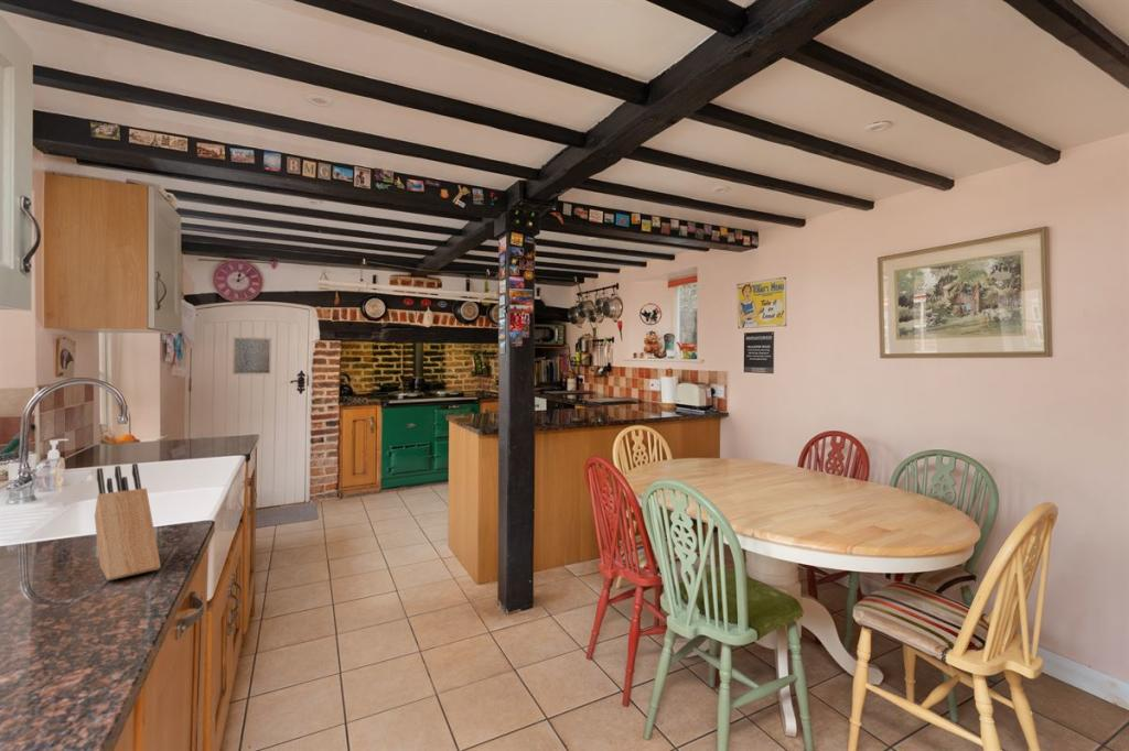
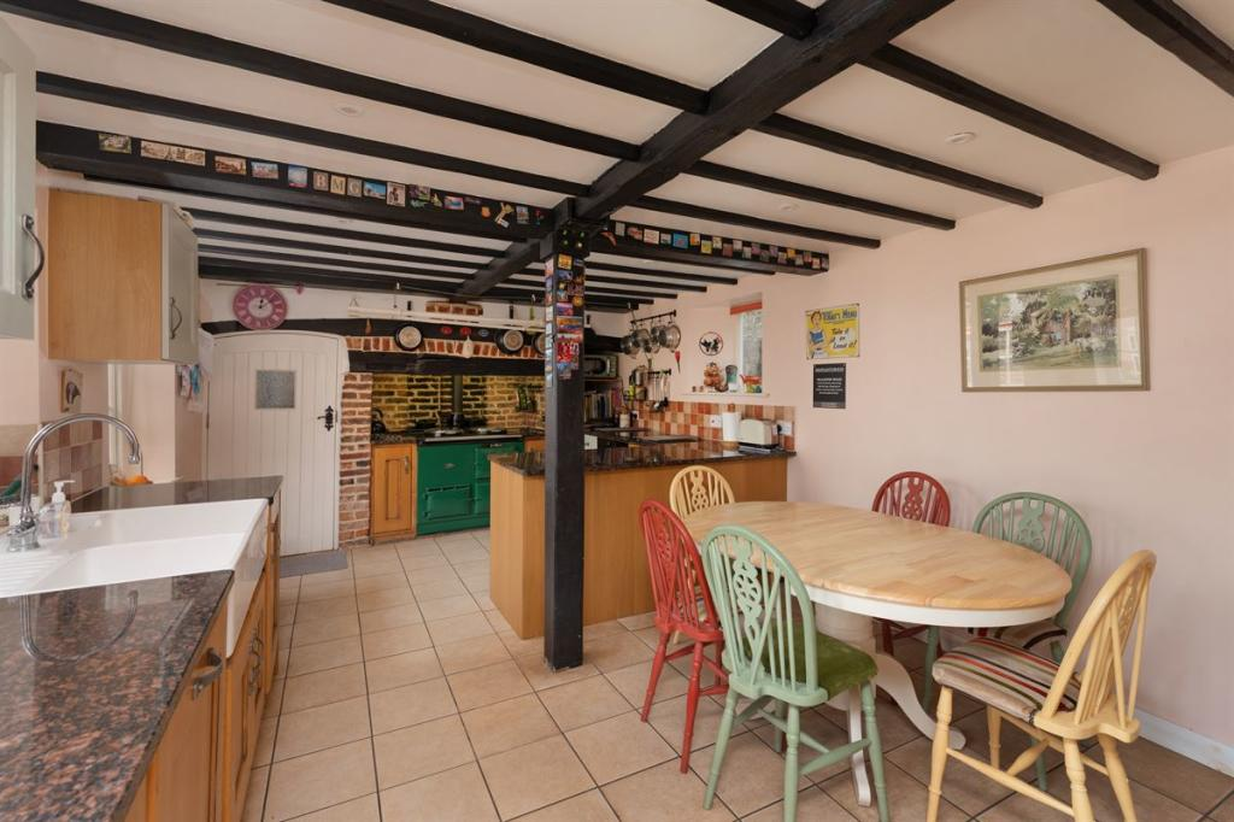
- knife block (125, 515)
